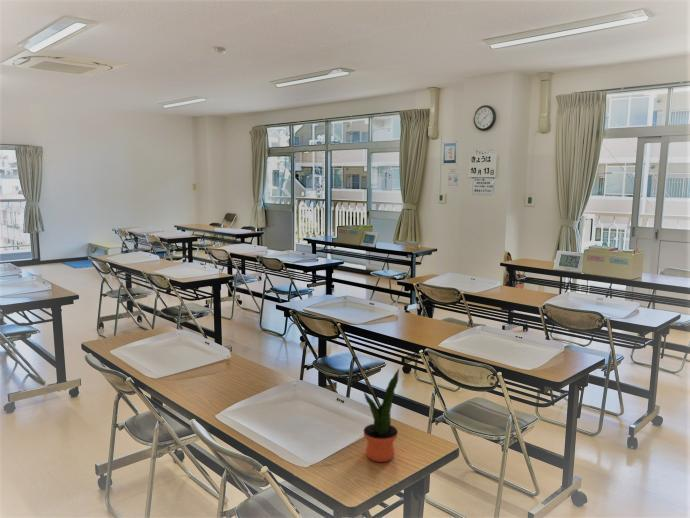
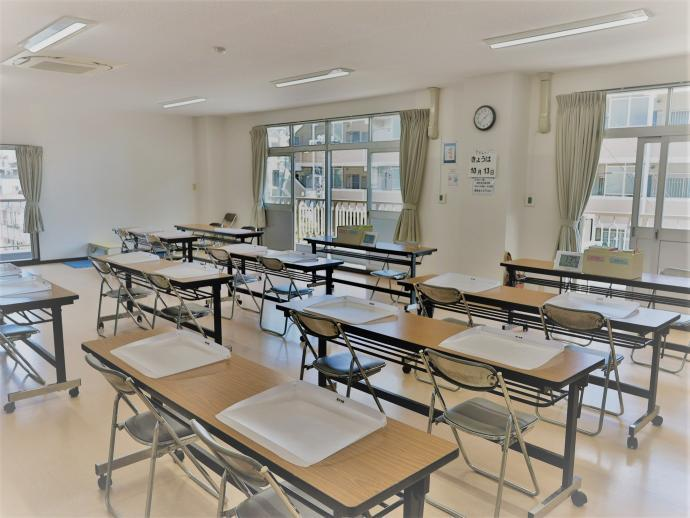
- potted plant (383, 413)
